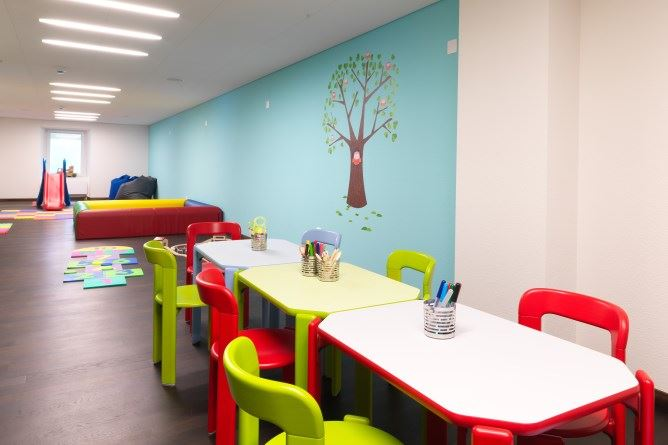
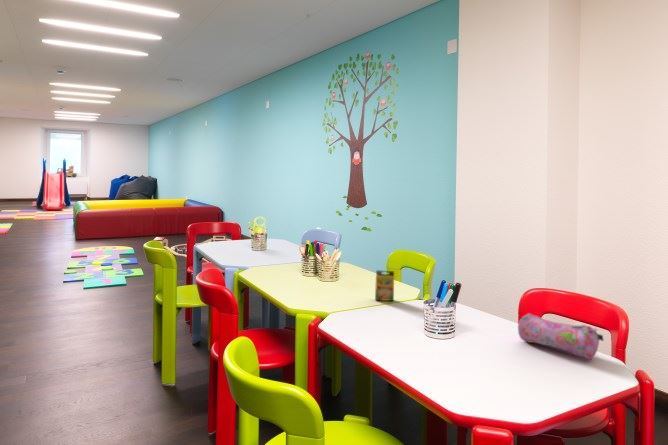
+ crayon box (384, 285)
+ pencil case (557, 334)
